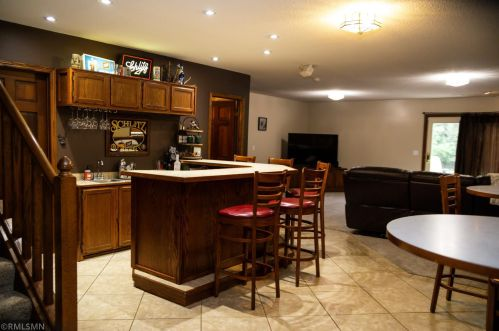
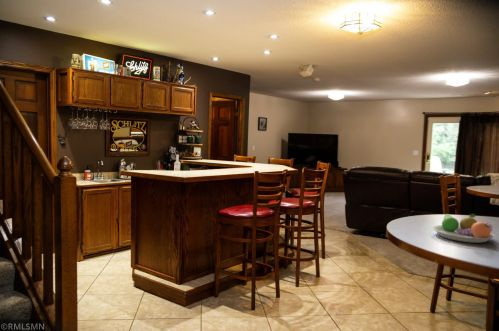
+ fruit bowl (462, 225)
